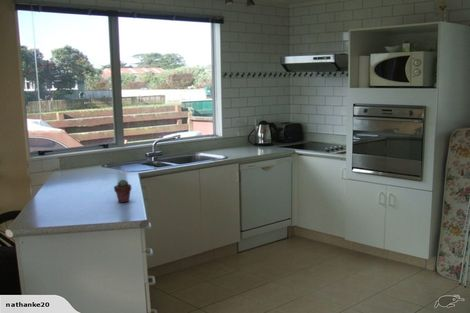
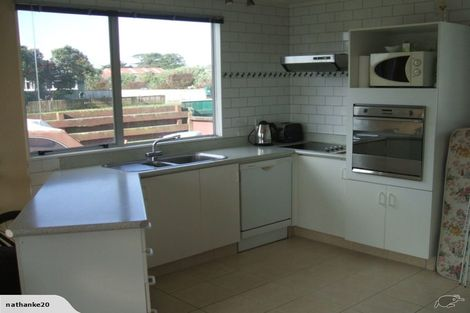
- potted succulent (122, 190)
